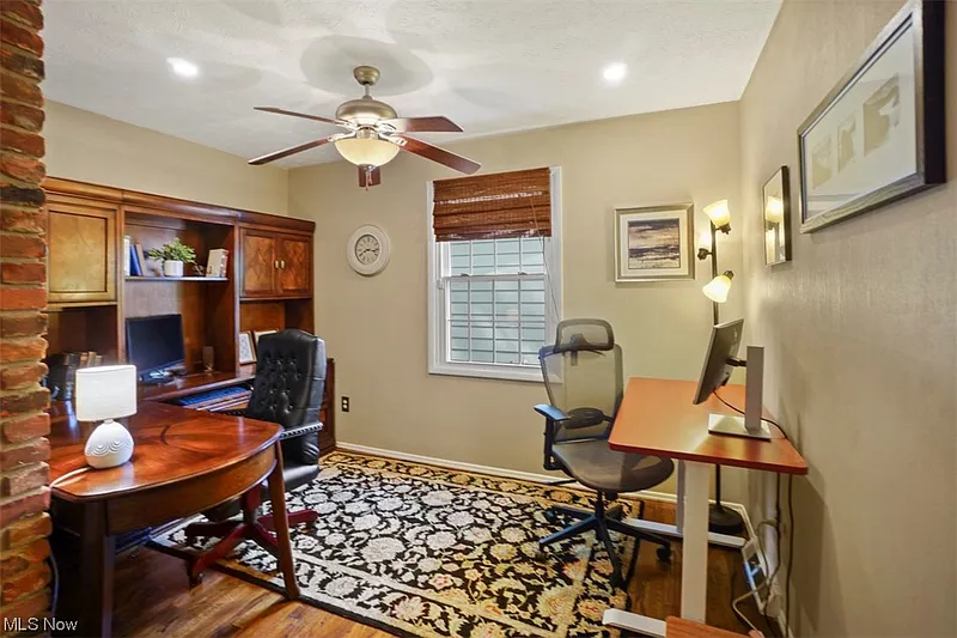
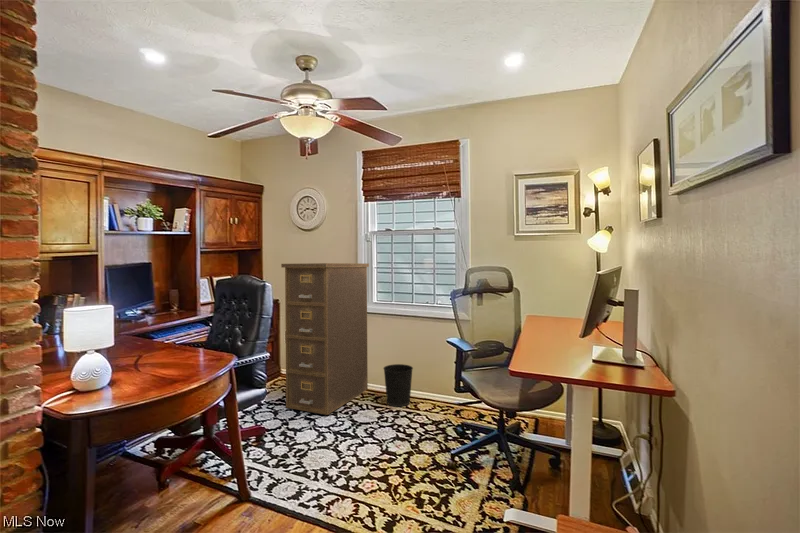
+ filing cabinet (328, 330)
+ wastebasket (398, 385)
